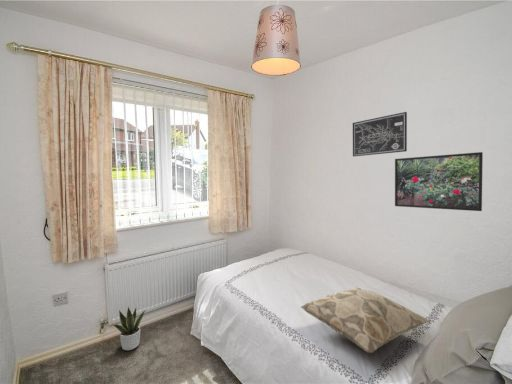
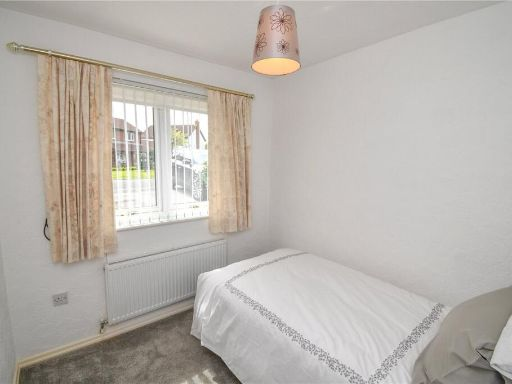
- potted plant (130, 325)
- wall art (377, 136)
- decorative pillow (361, 313)
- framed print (433, 182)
